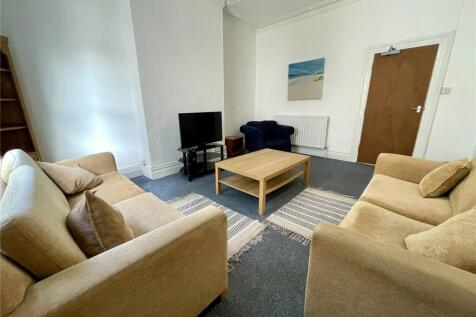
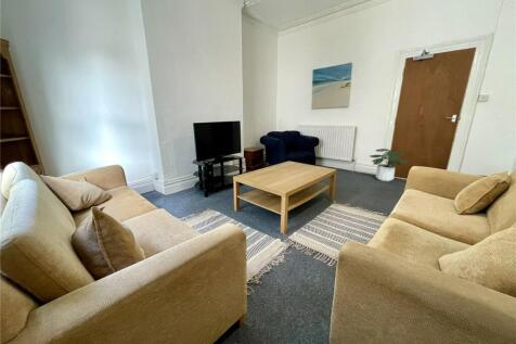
+ potted plant (387, 165)
